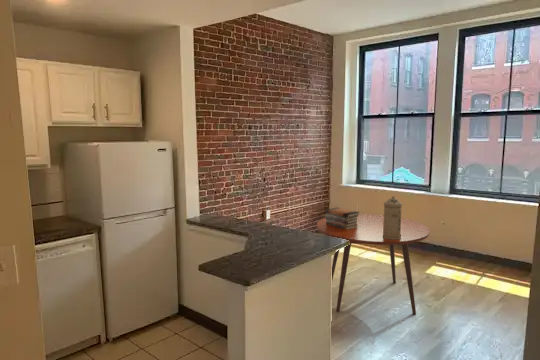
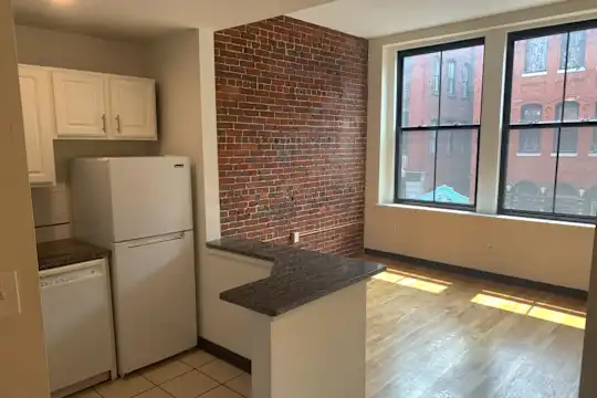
- water filter (392, 216)
- dining table (369, 243)
- book stack (341, 218)
